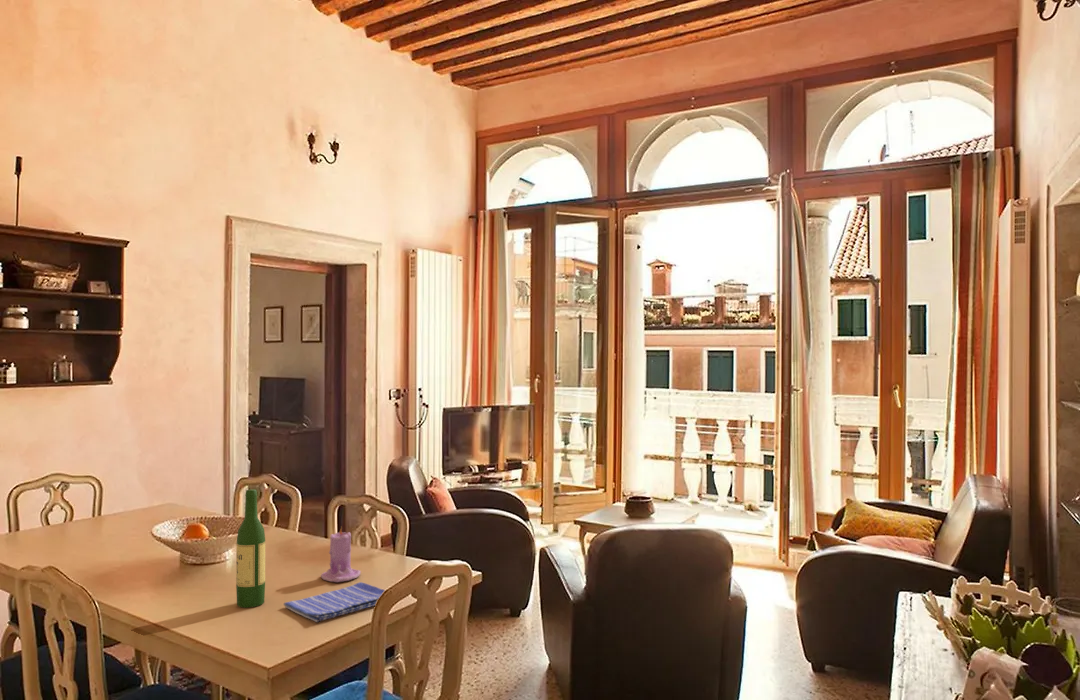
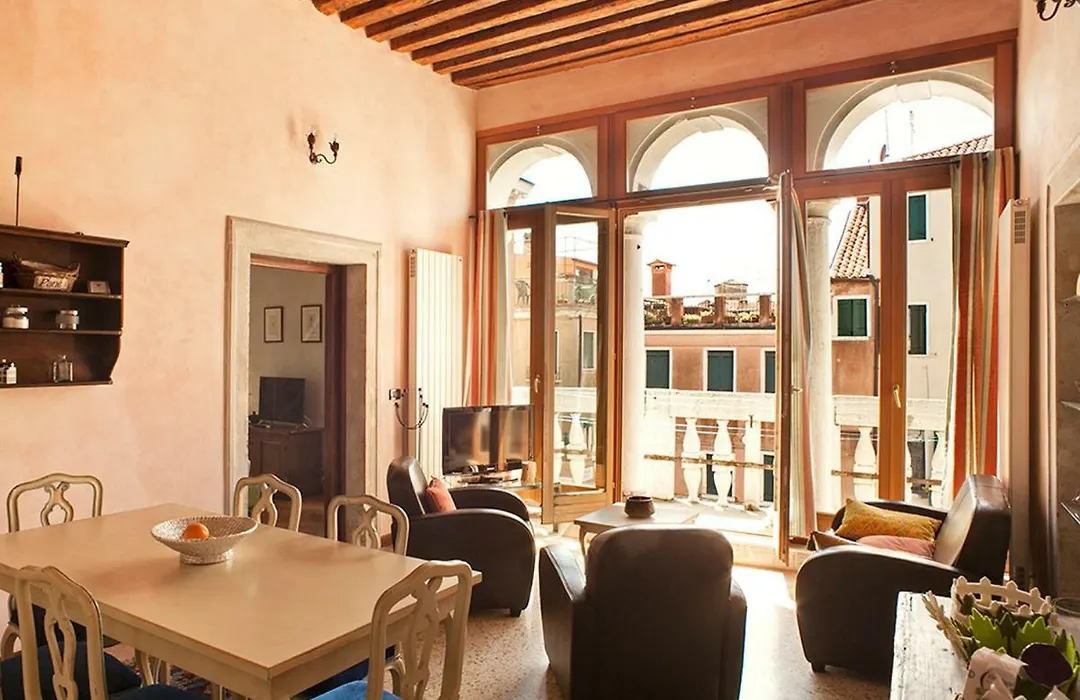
- dish towel (340, 598)
- candle (341, 551)
- wine bottle (250, 546)
